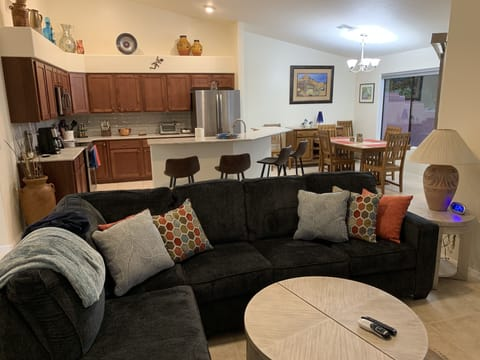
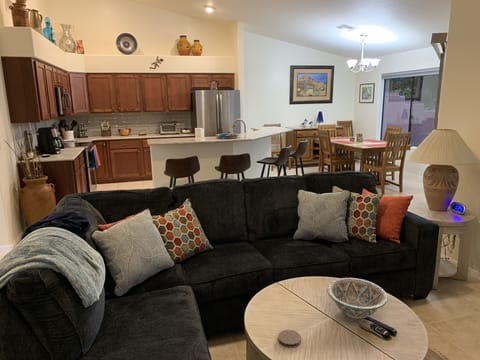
+ coaster (289, 338)
+ decorative bowl (356, 301)
